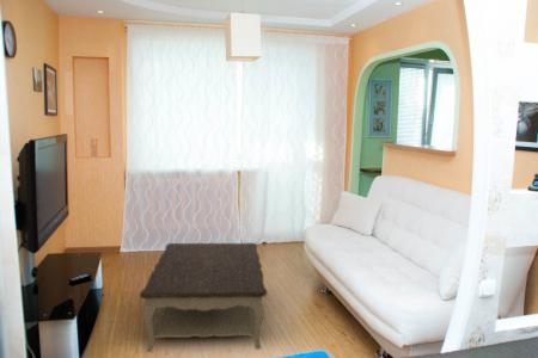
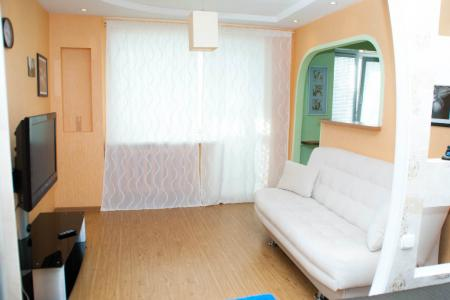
- coffee table (208, 288)
